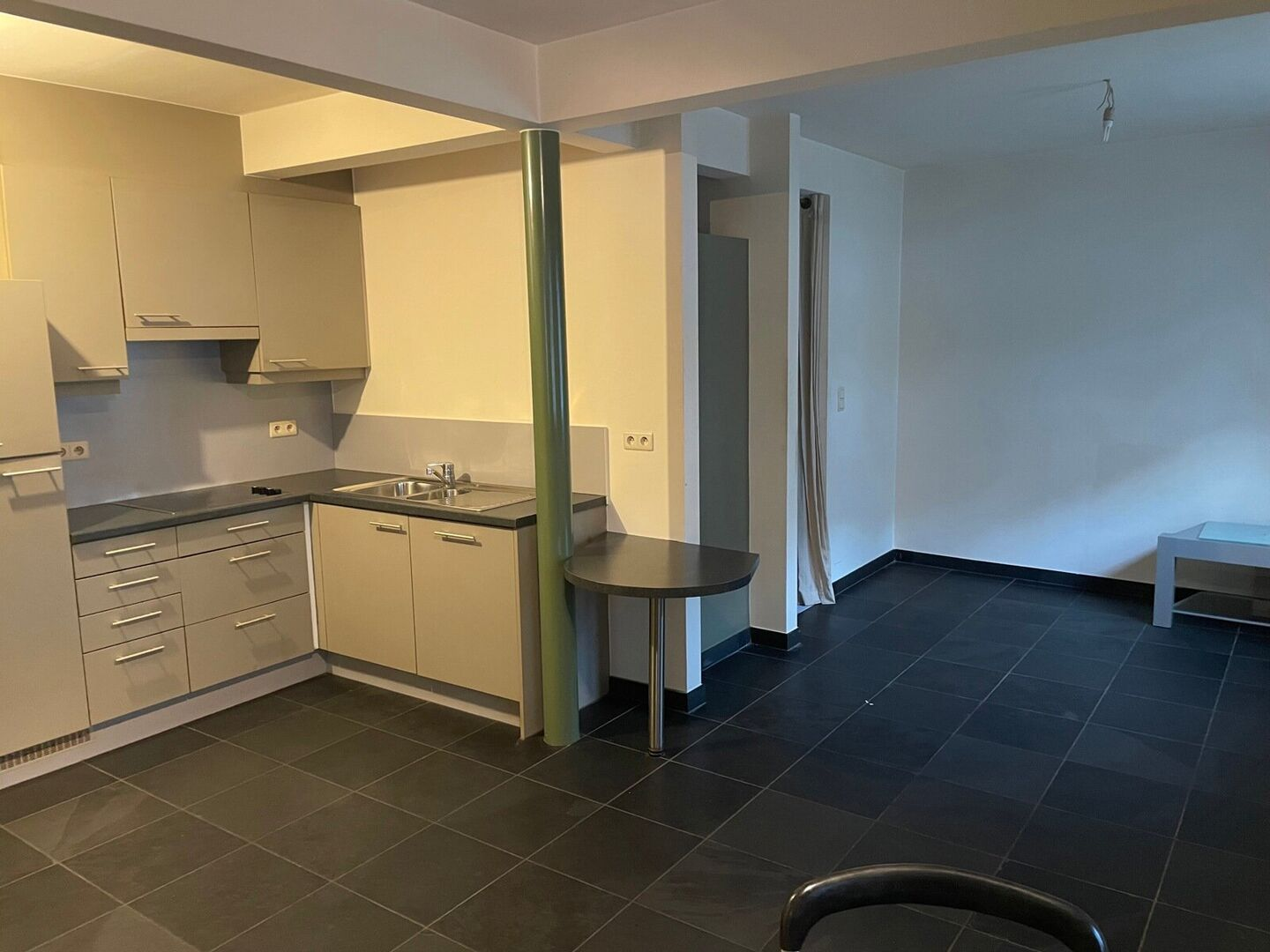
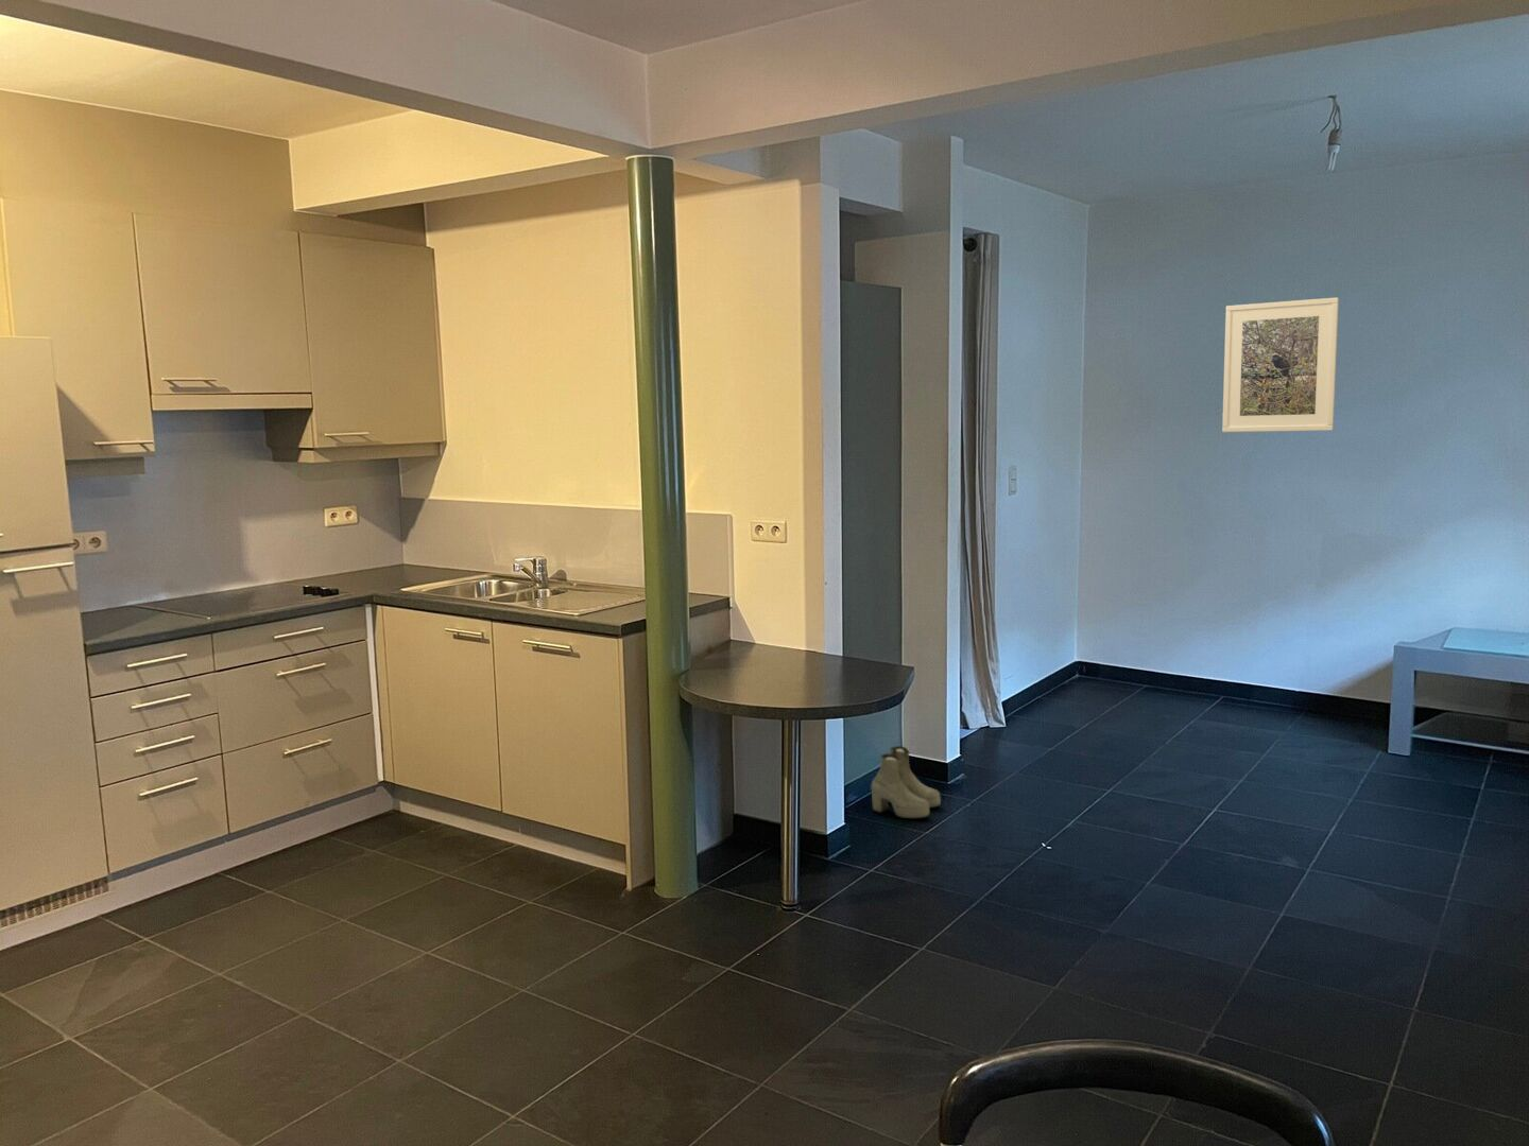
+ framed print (1279, 366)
+ boots (904, 780)
